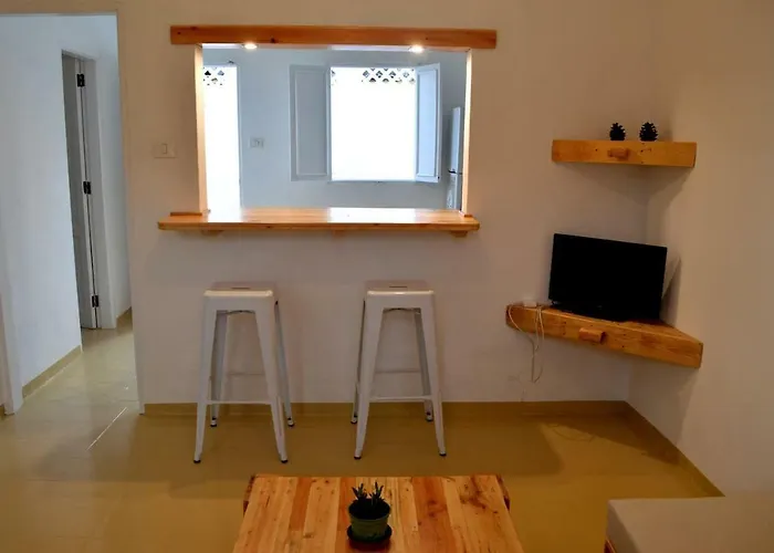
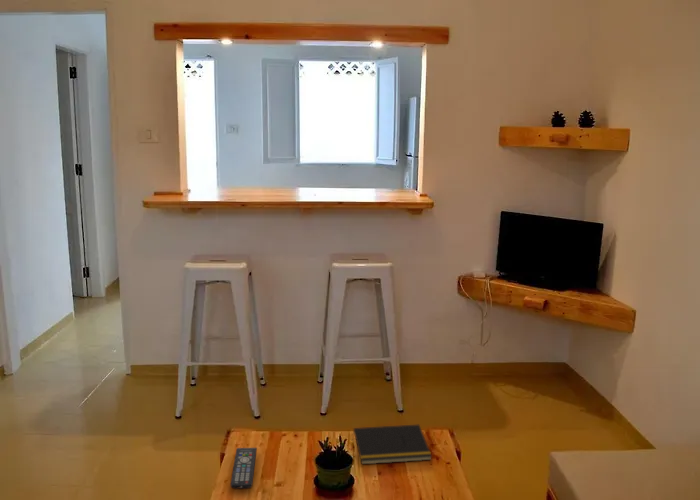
+ notepad (391, 443)
+ remote control (244, 466)
